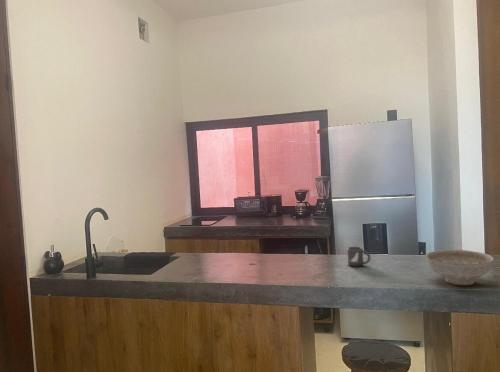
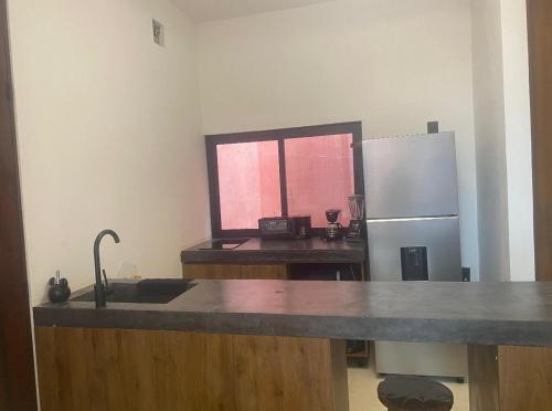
- decorative bowl (458, 268)
- mug (359, 256)
